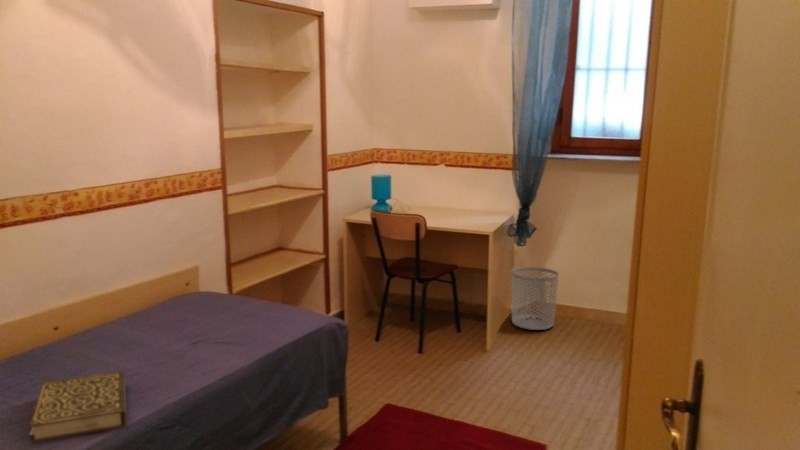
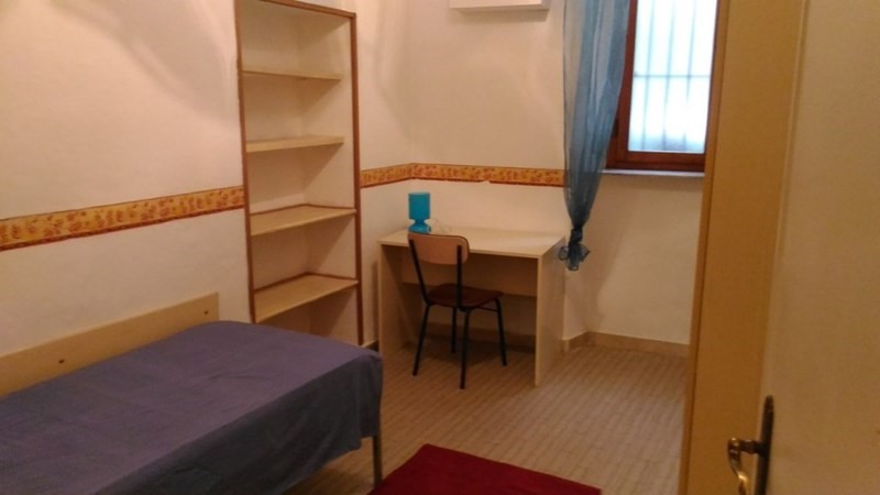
- waste bin (533, 298)
- book (81, 401)
